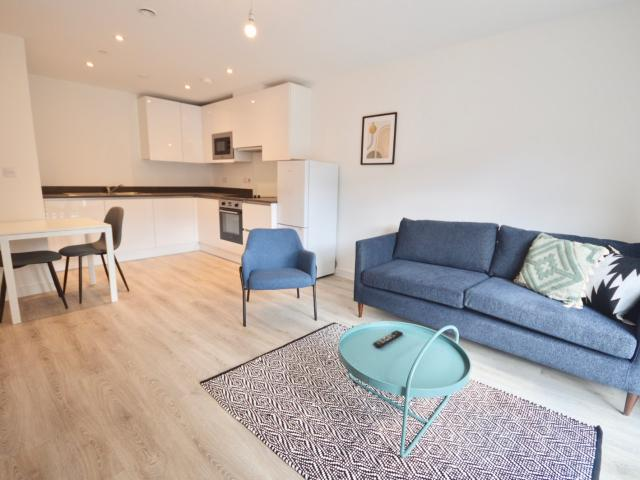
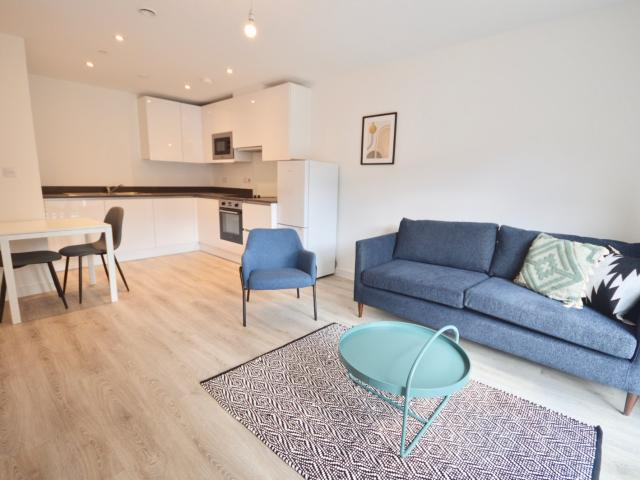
- remote control (388, 338)
